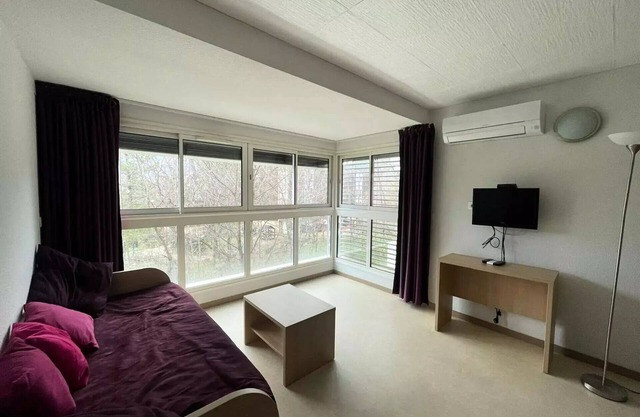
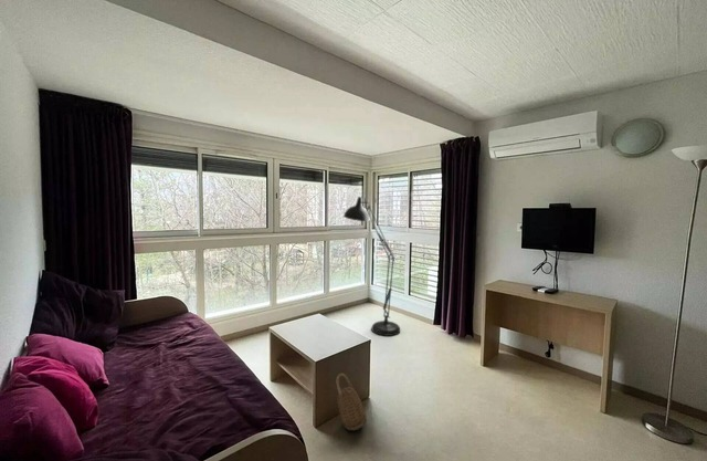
+ basket (352, 400)
+ floor lamp (386, 252)
